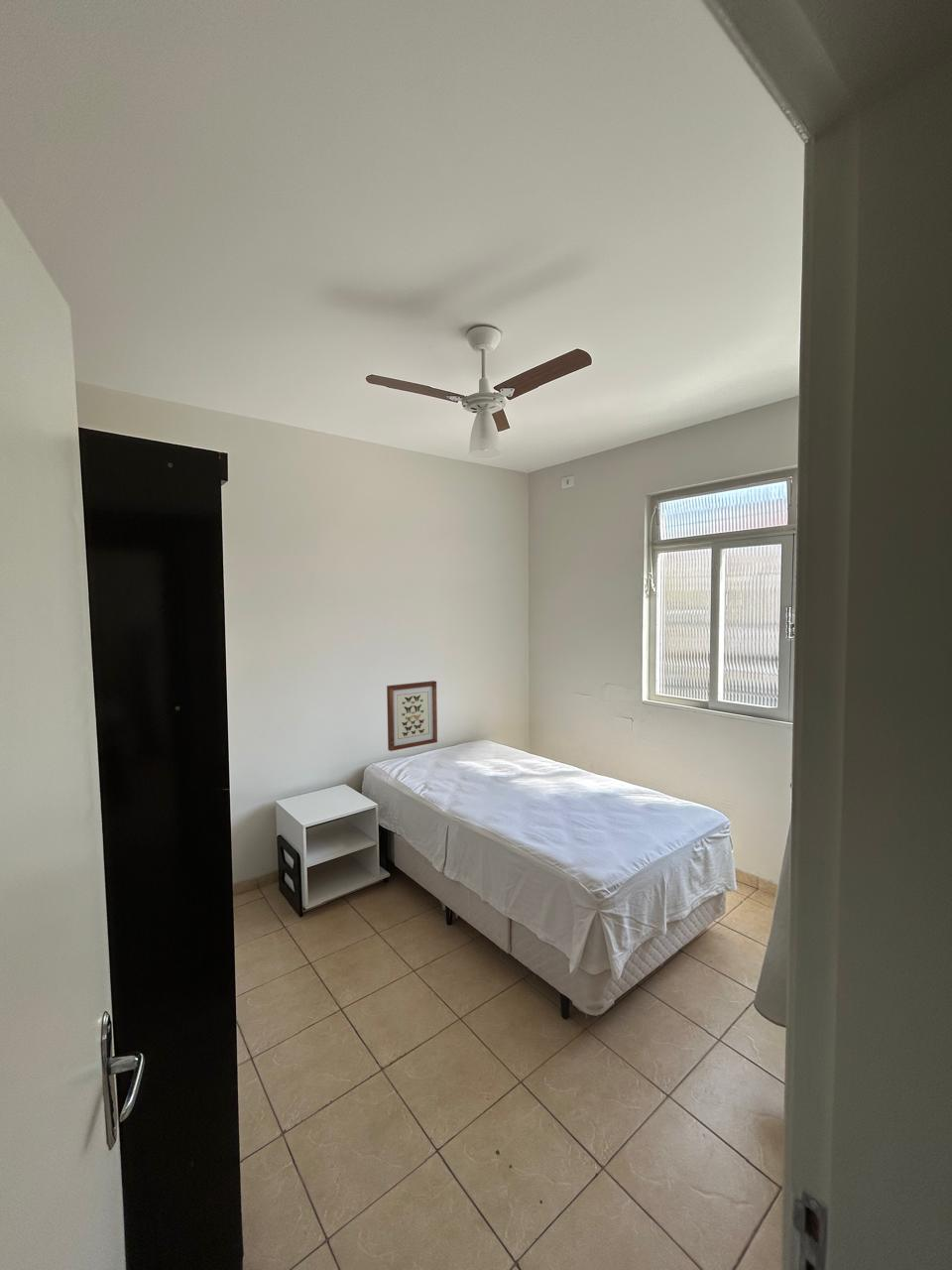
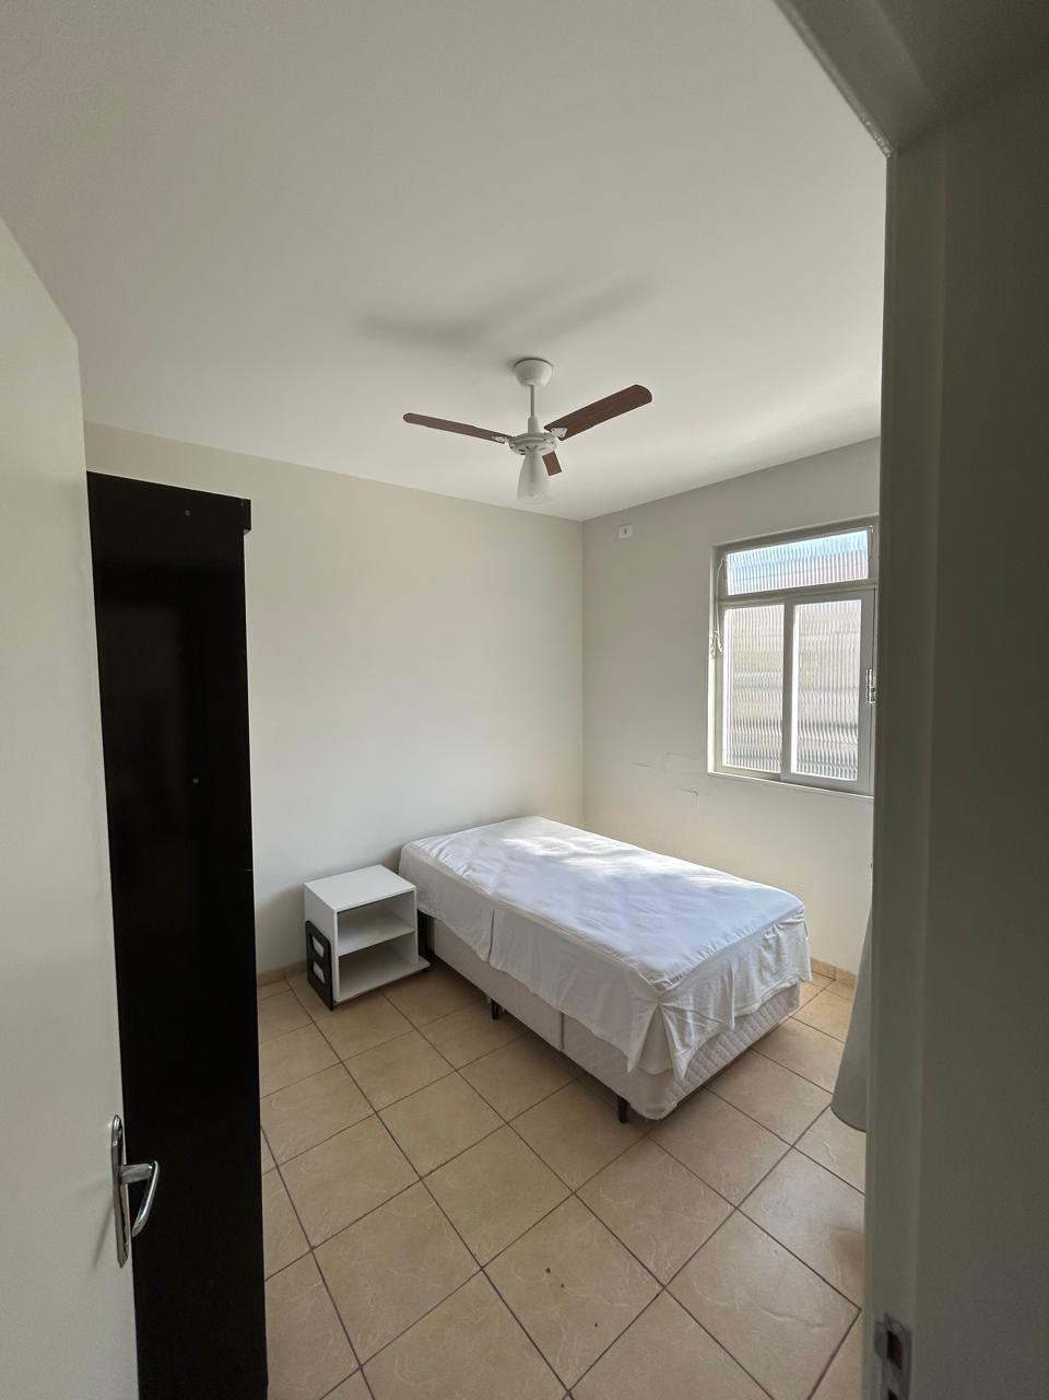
- wall art (413, 714)
